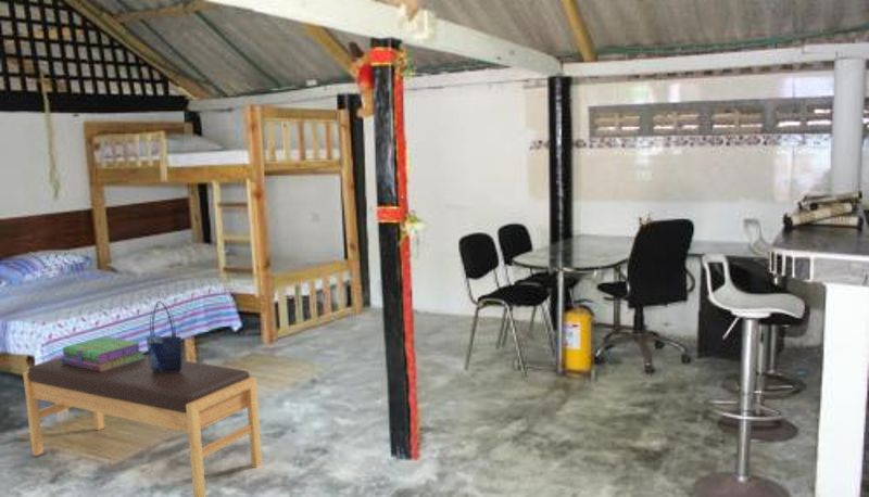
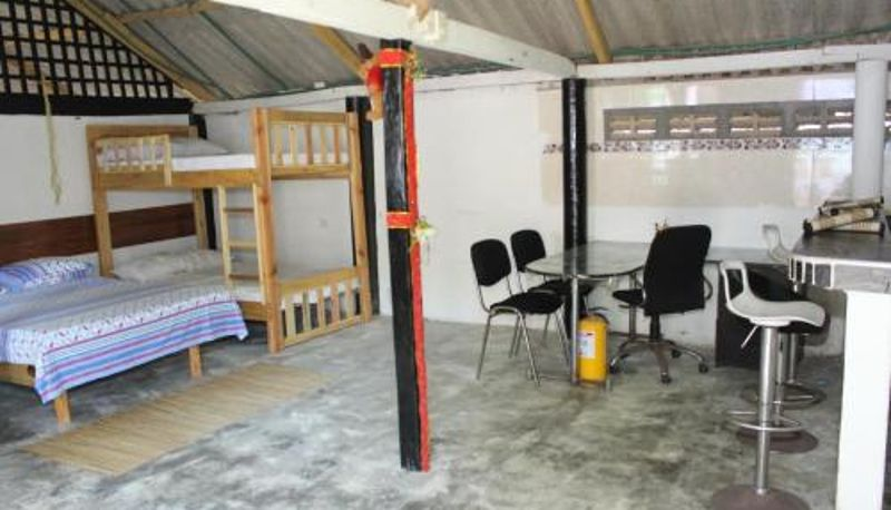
- stack of books (102, 352)
- bench (139, 413)
- shopping bag (163, 336)
